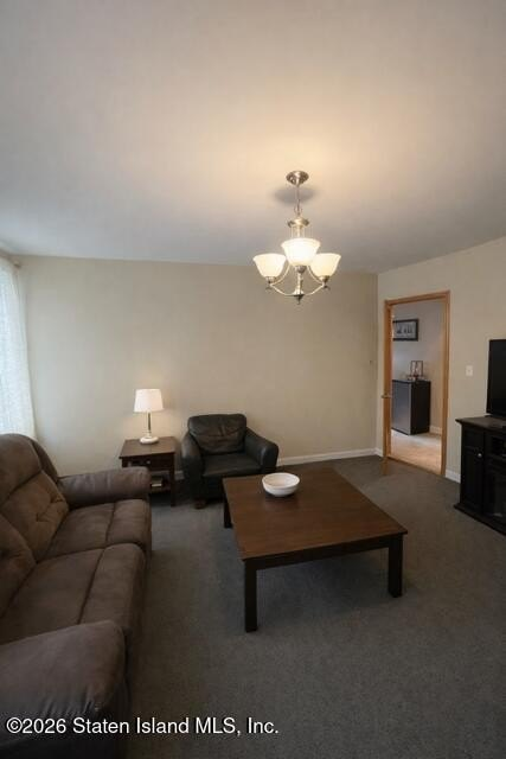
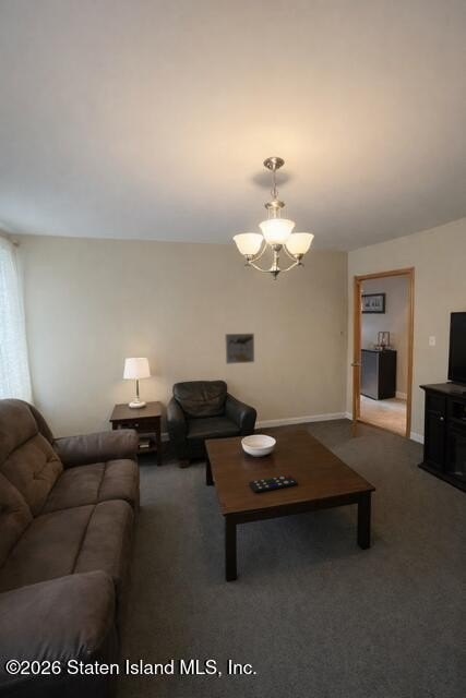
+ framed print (239, 348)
+ remote control (273, 482)
